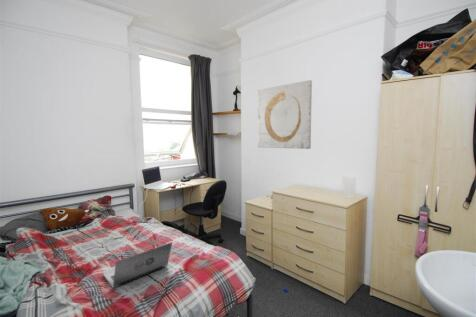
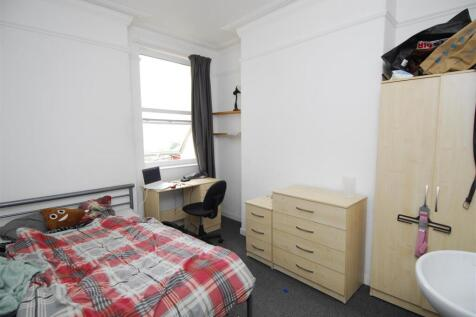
- wall art (282, 117)
- laptop (137, 258)
